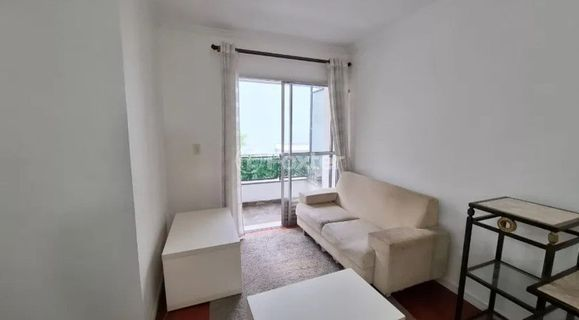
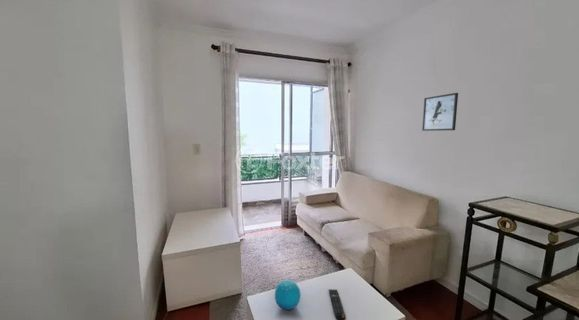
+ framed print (438, 113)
+ remote control (336, 303)
+ decorative orb (287, 294)
